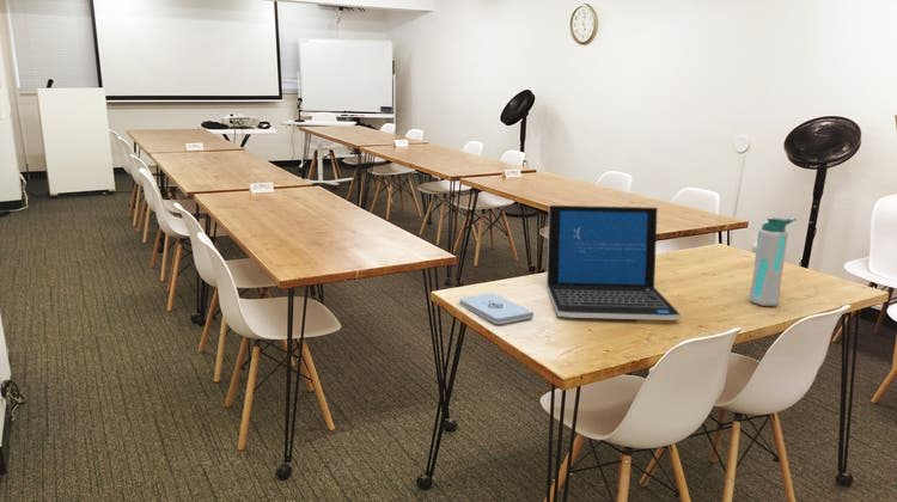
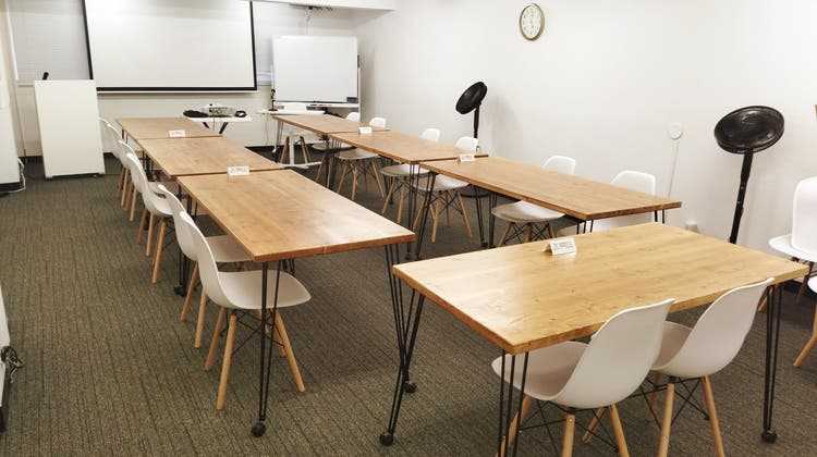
- water bottle (771, 261)
- laptop (610, 258)
- notepad (494, 307)
